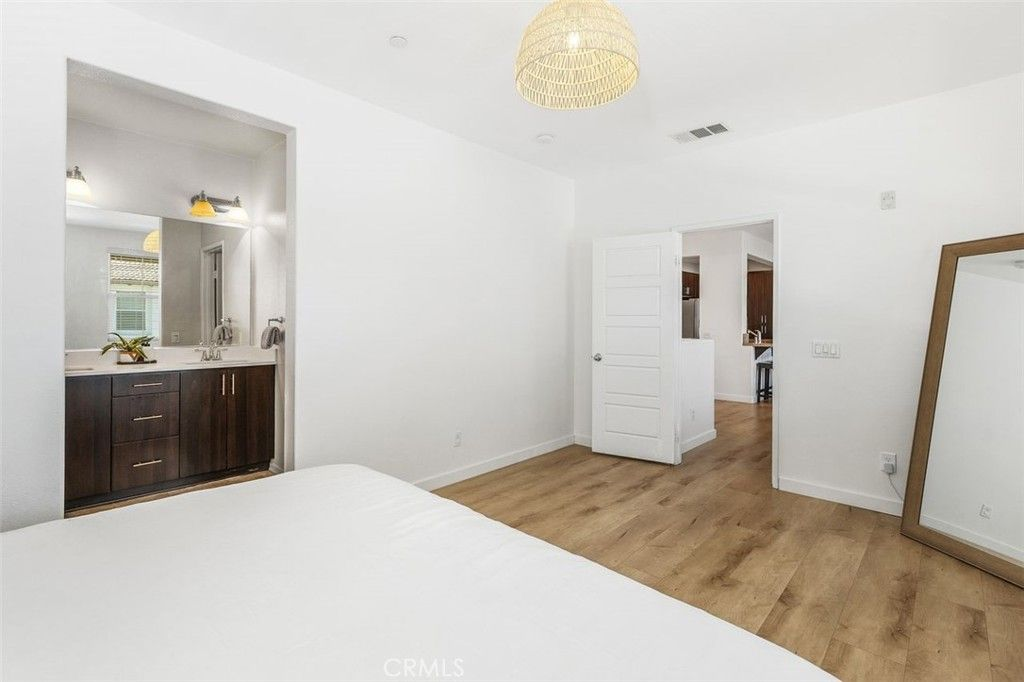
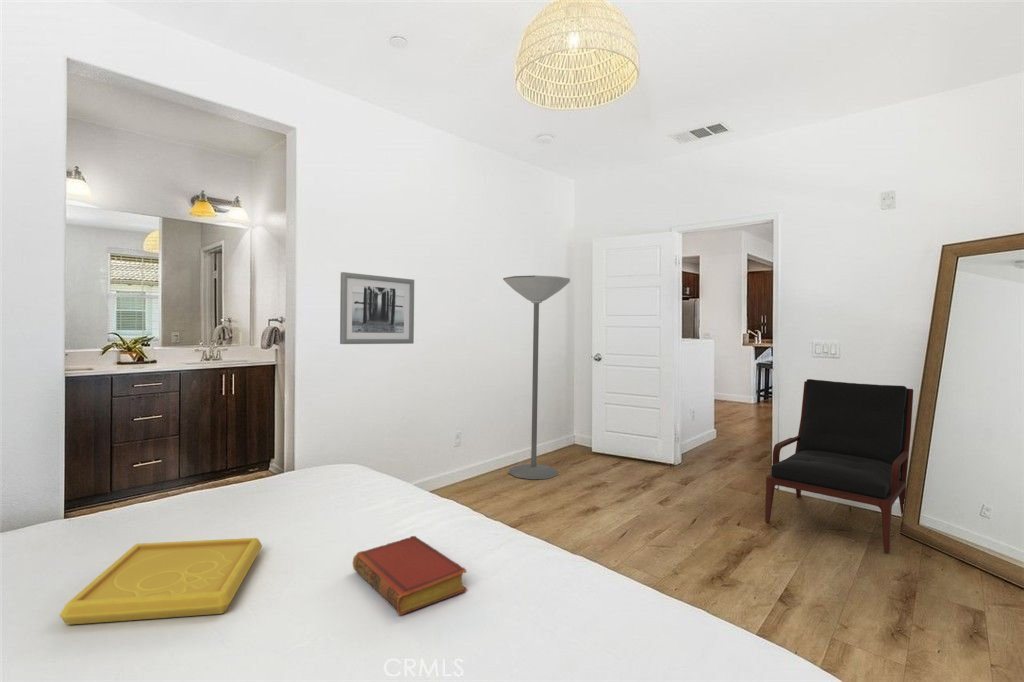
+ armchair (840, 451)
+ floor lamp (535, 375)
+ book (407, 570)
+ serving tray (175, 575)
+ wall art (379, 310)
